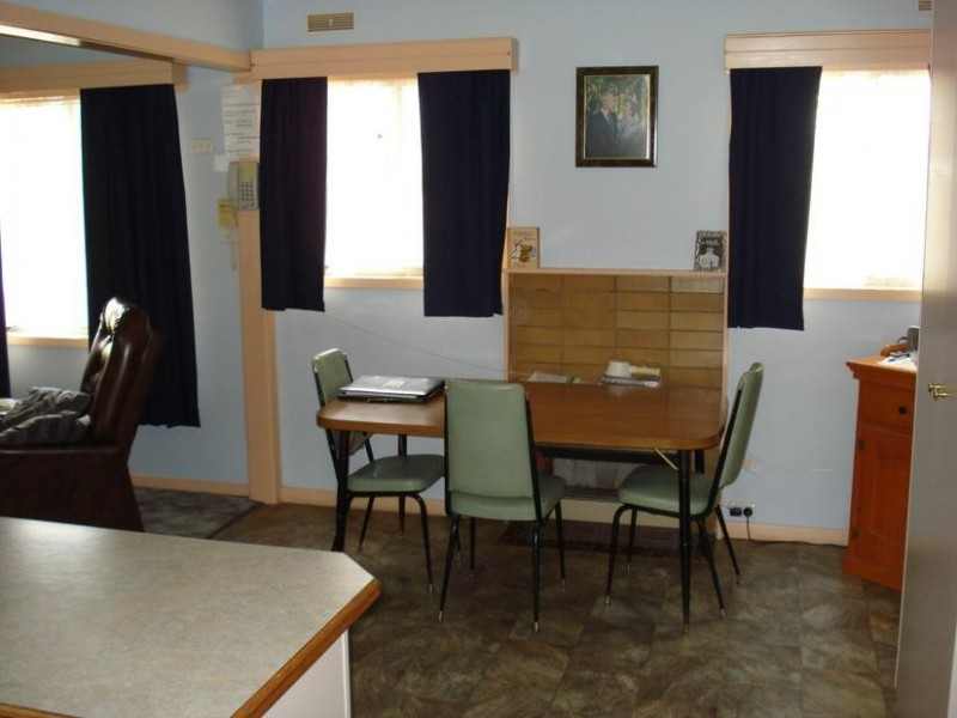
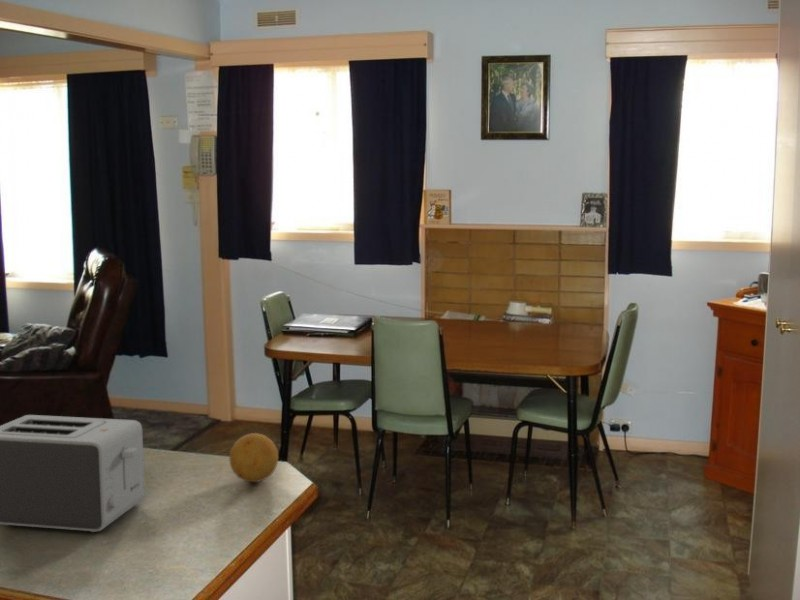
+ toaster (66, 471)
+ fruit (254, 457)
